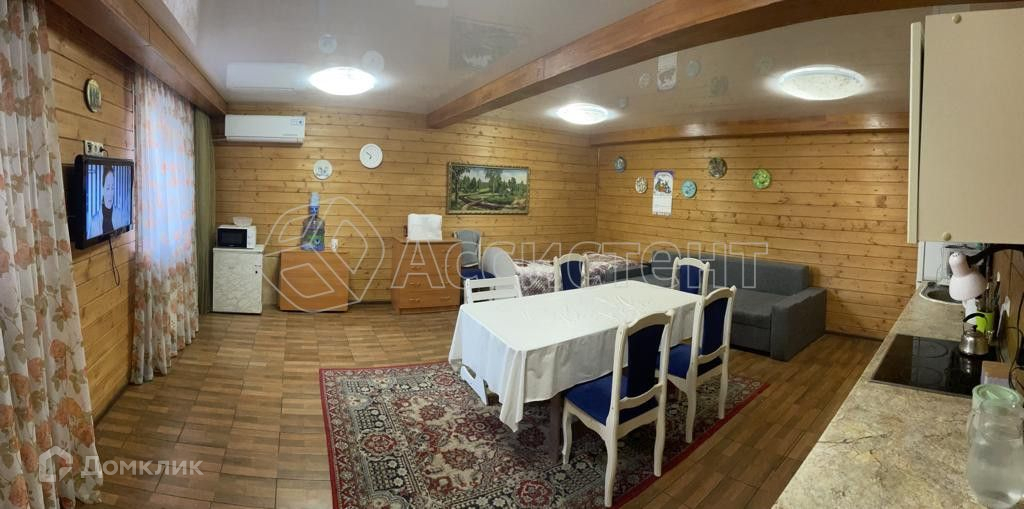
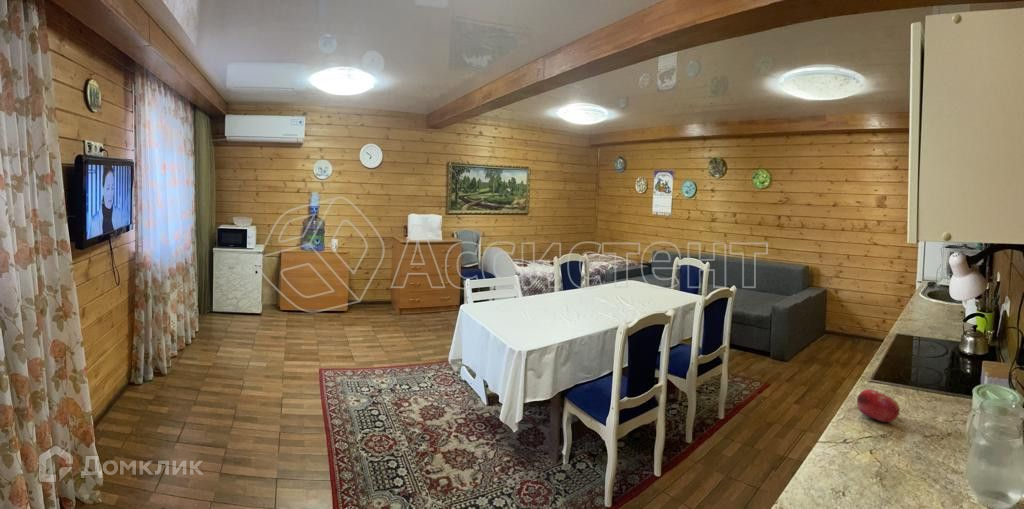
+ fruit (876, 403)
